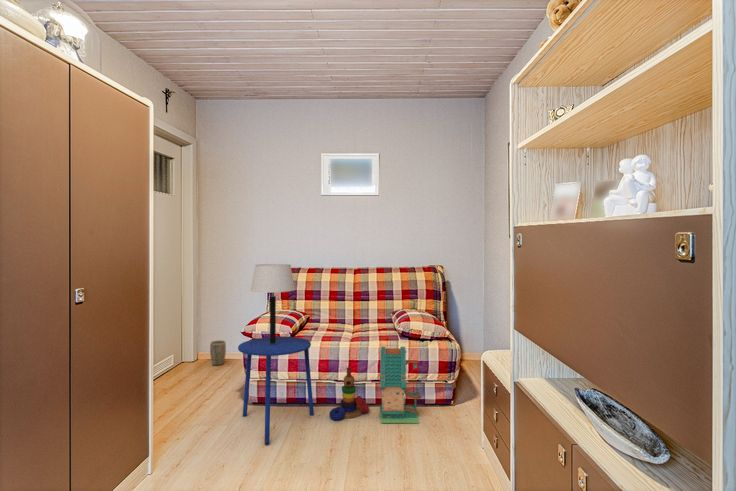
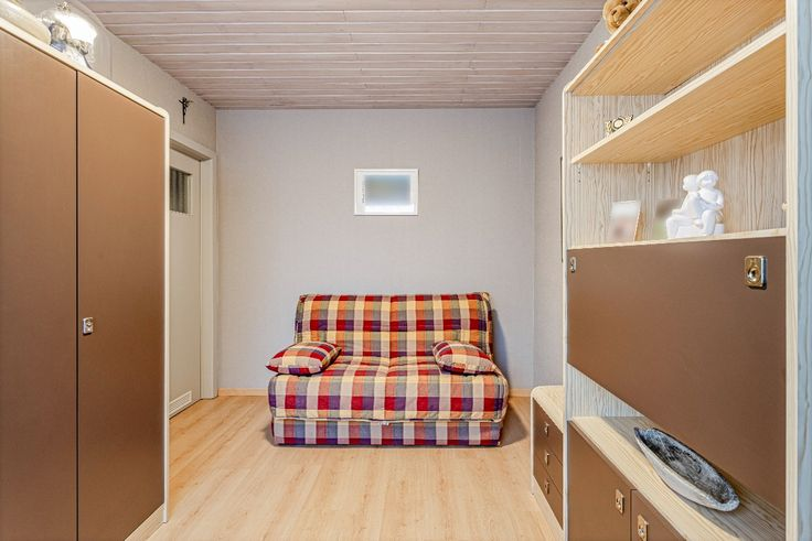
- toy house (400, 381)
- plant pot (218, 352)
- table lamp (272, 303)
- stacking toy (349, 391)
- side table (270, 384)
